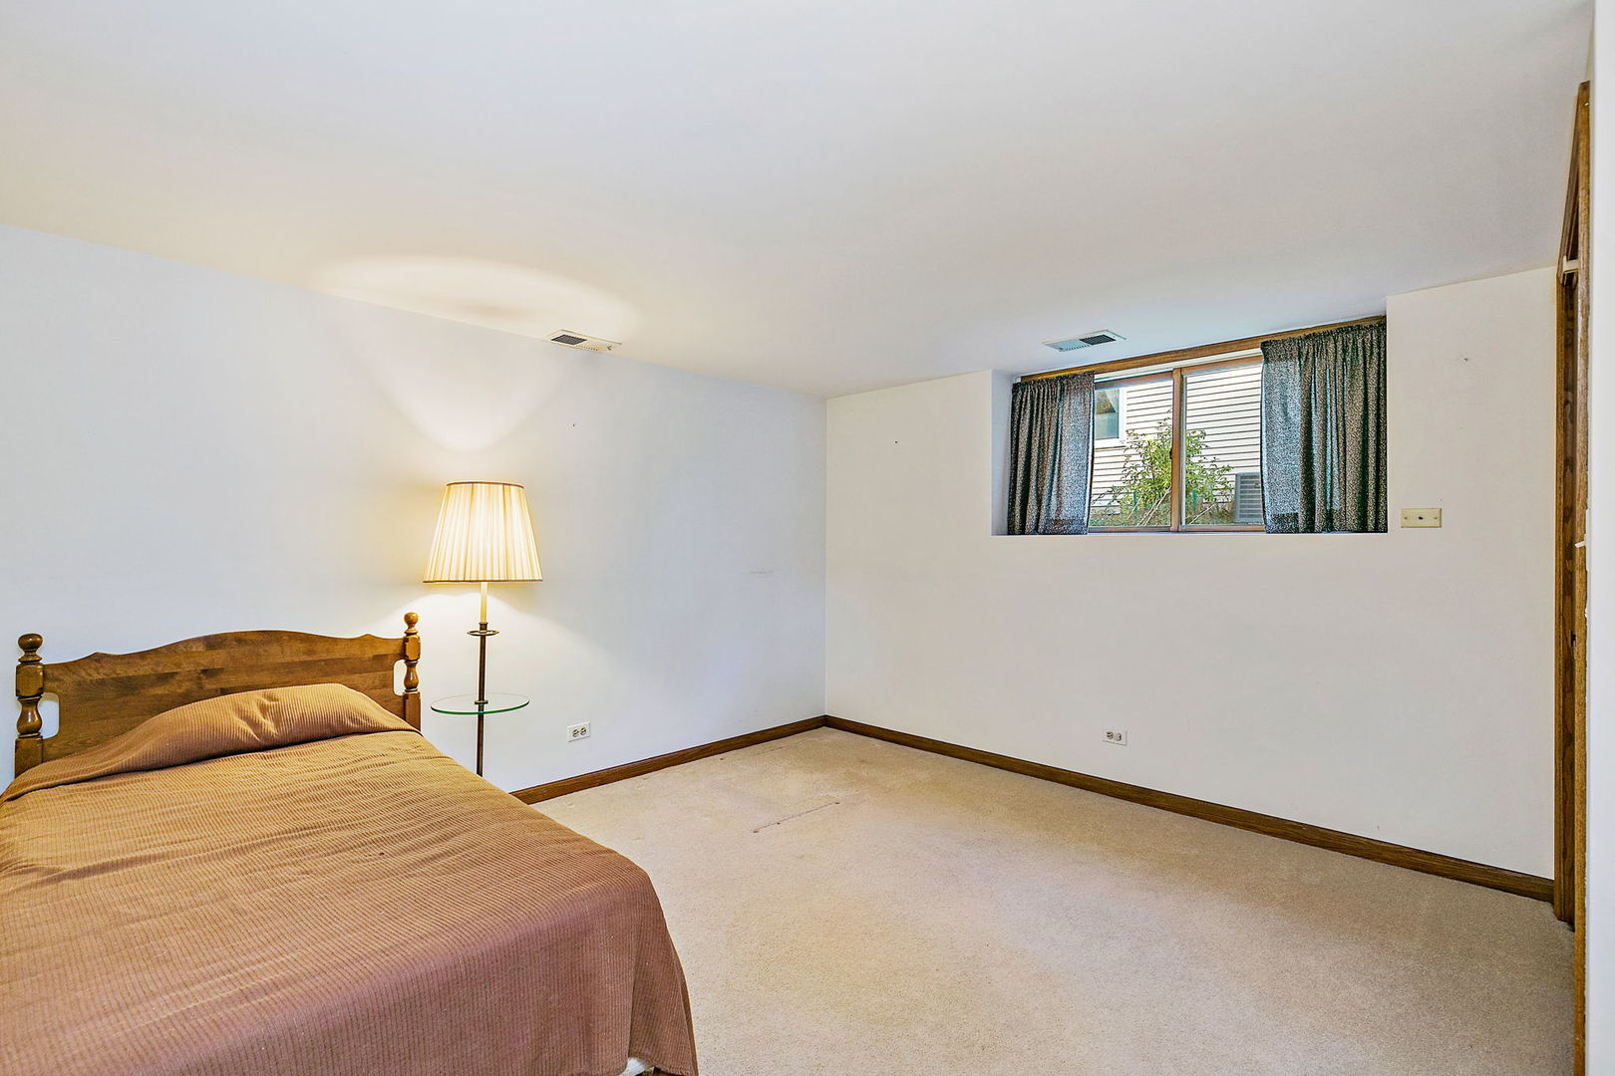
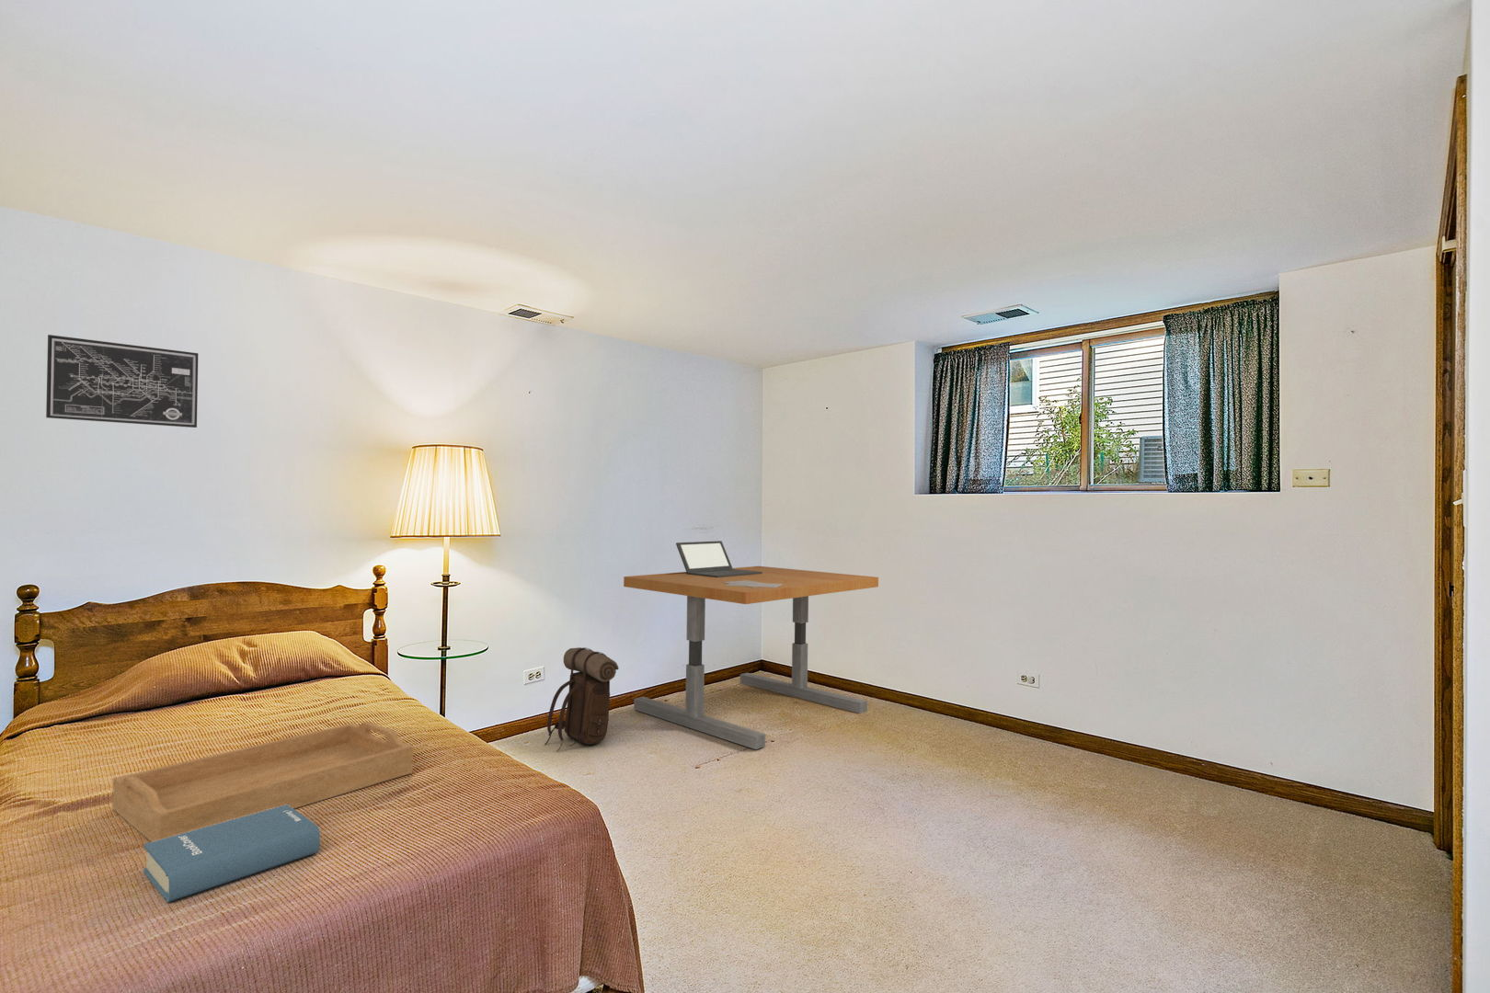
+ wall art (126, 383)
+ desk (751, 603)
+ hardback book (234, 849)
+ serving tray (273, 770)
+ backpack (578, 696)
